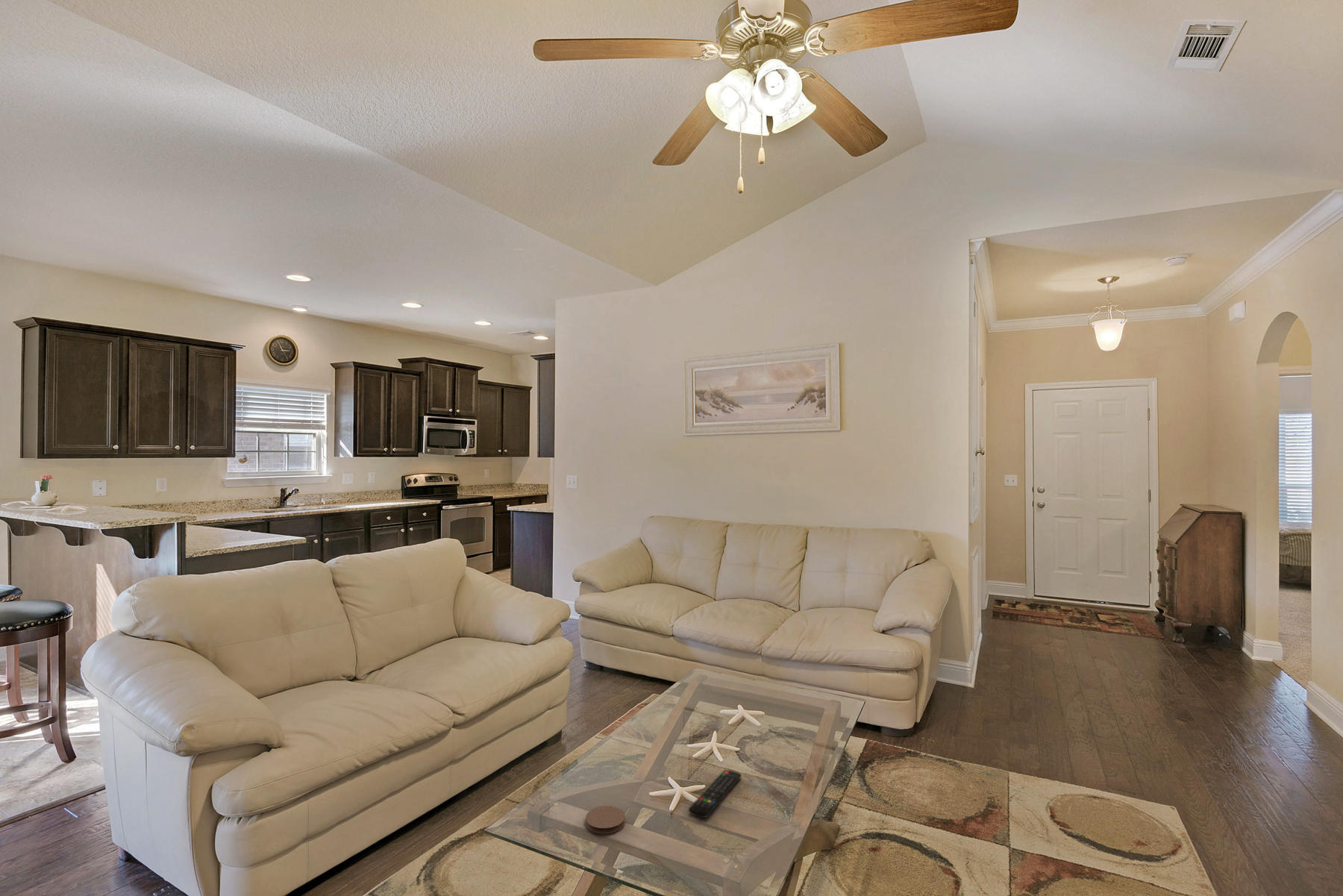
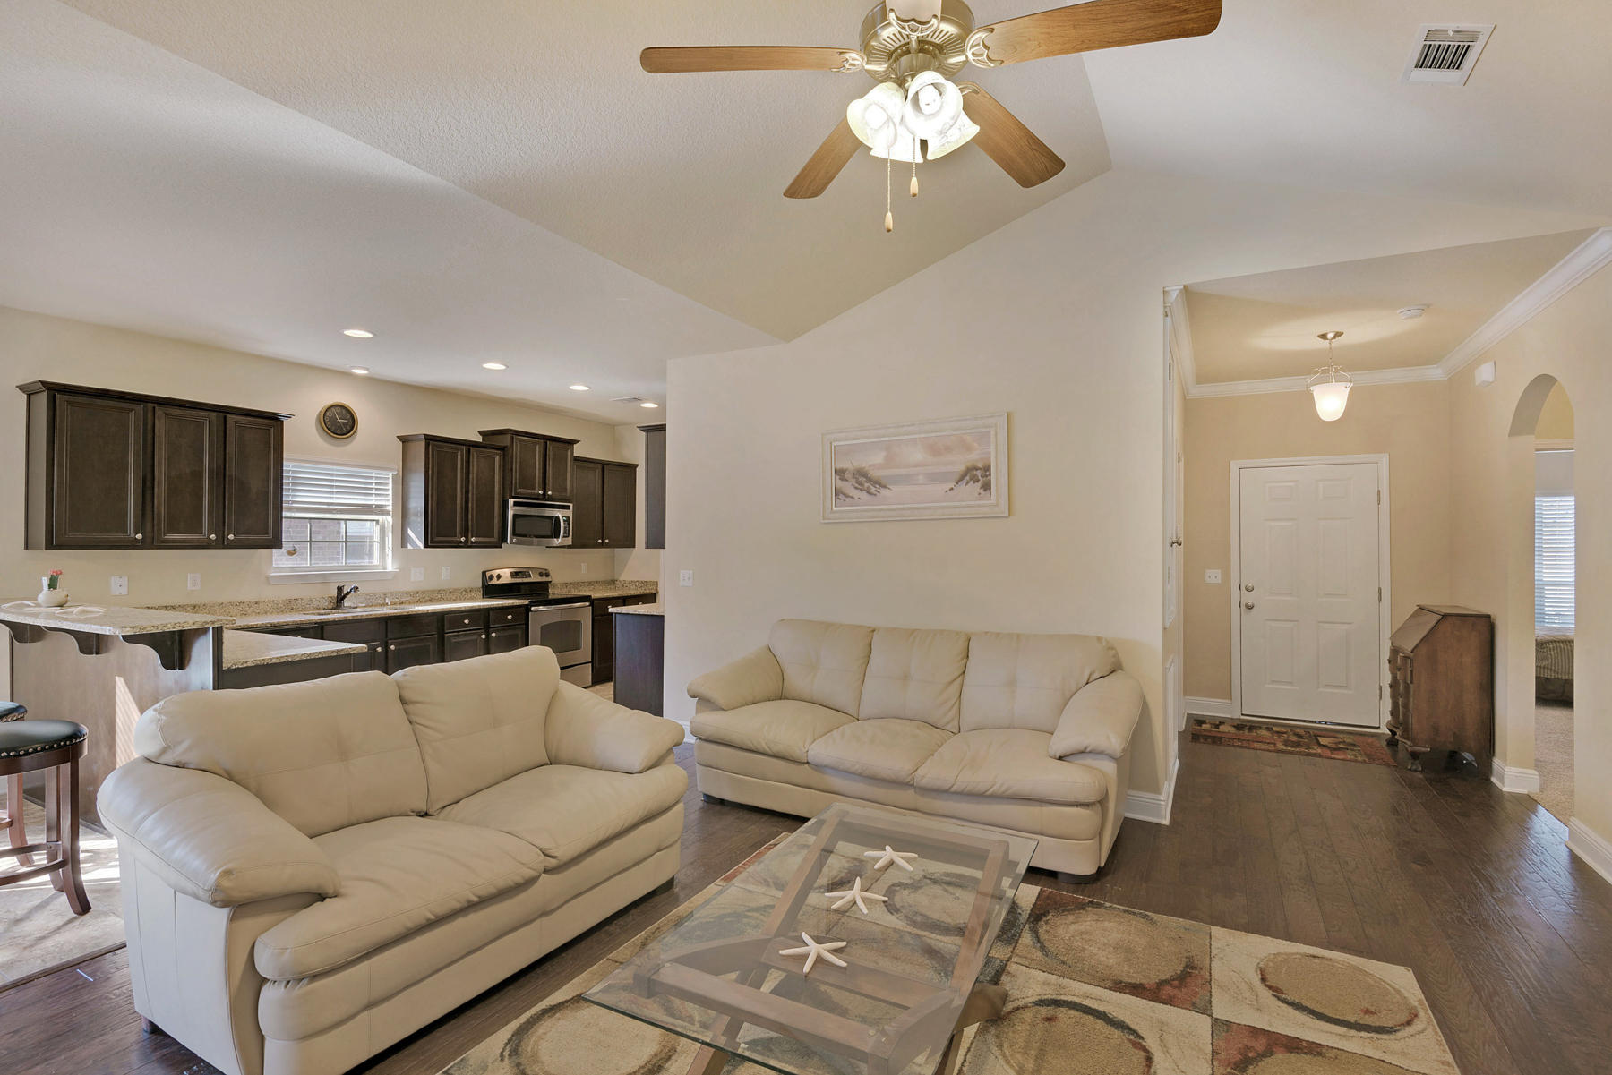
- remote control (716, 792)
- coaster (605, 819)
